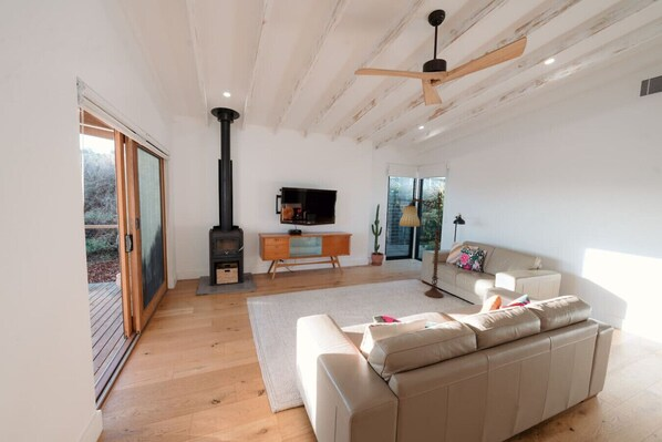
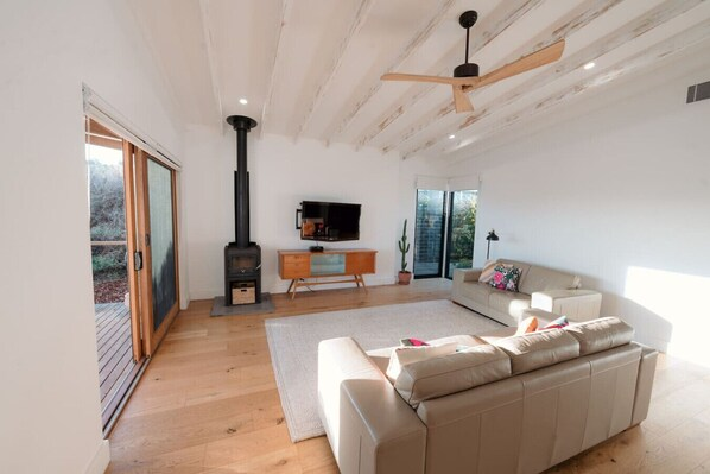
- floor lamp (435, 245)
